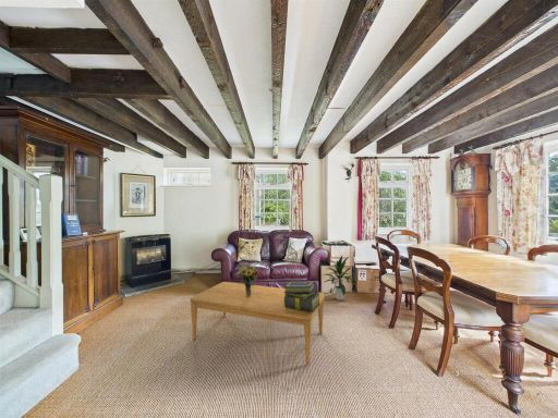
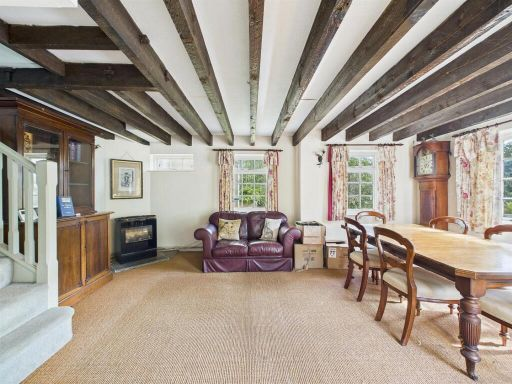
- bouquet (248, 281)
- stack of books (301, 294)
- indoor plant (339, 276)
- coffee table (258, 316)
